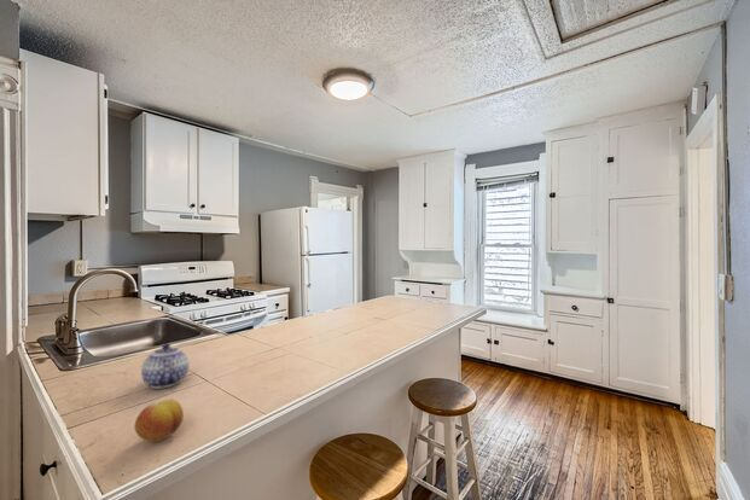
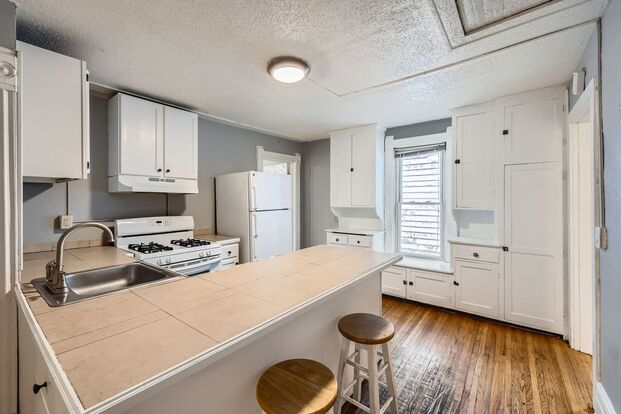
- teapot (165, 364)
- fruit (159, 420)
